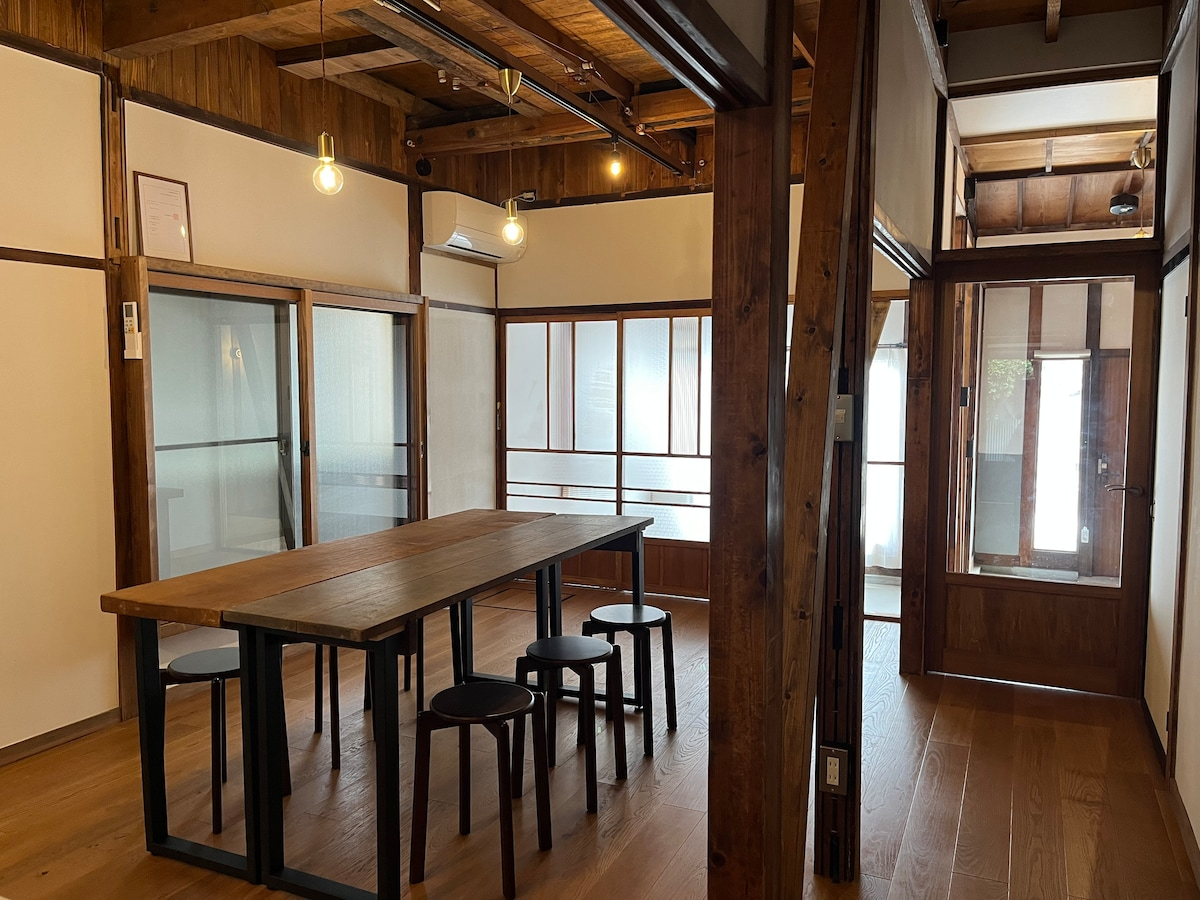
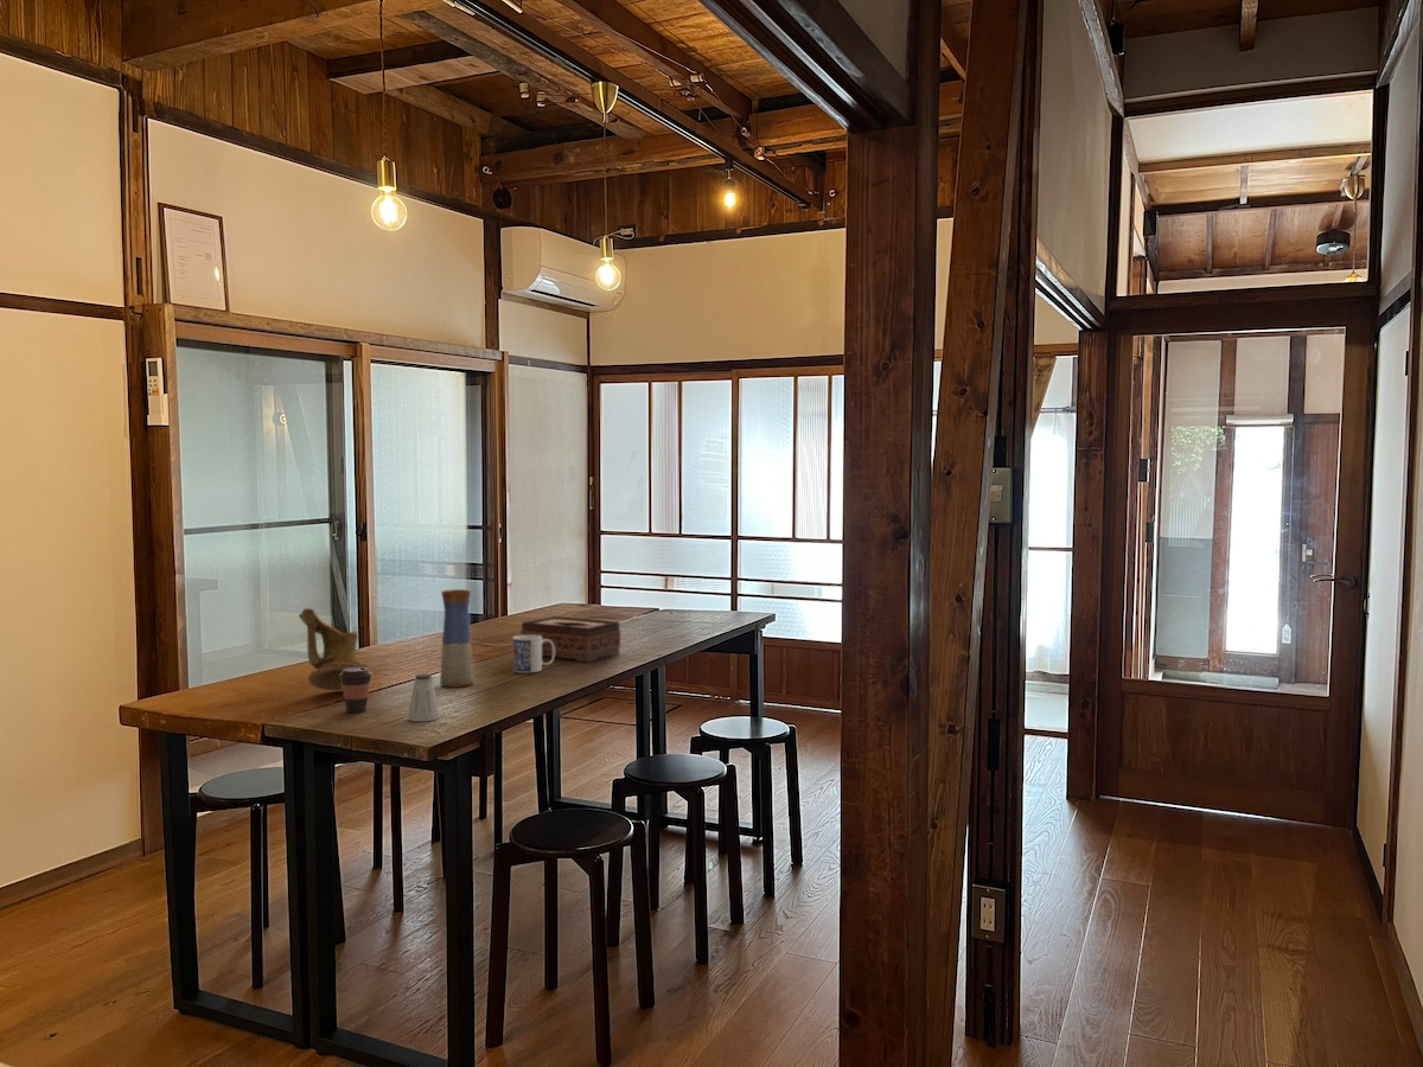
+ vase (457, 637)
+ wooden bowl (333, 650)
+ coffee cup (356, 689)
+ mug (534, 652)
+ tissue box (570, 638)
+ saltshaker (423, 696)
